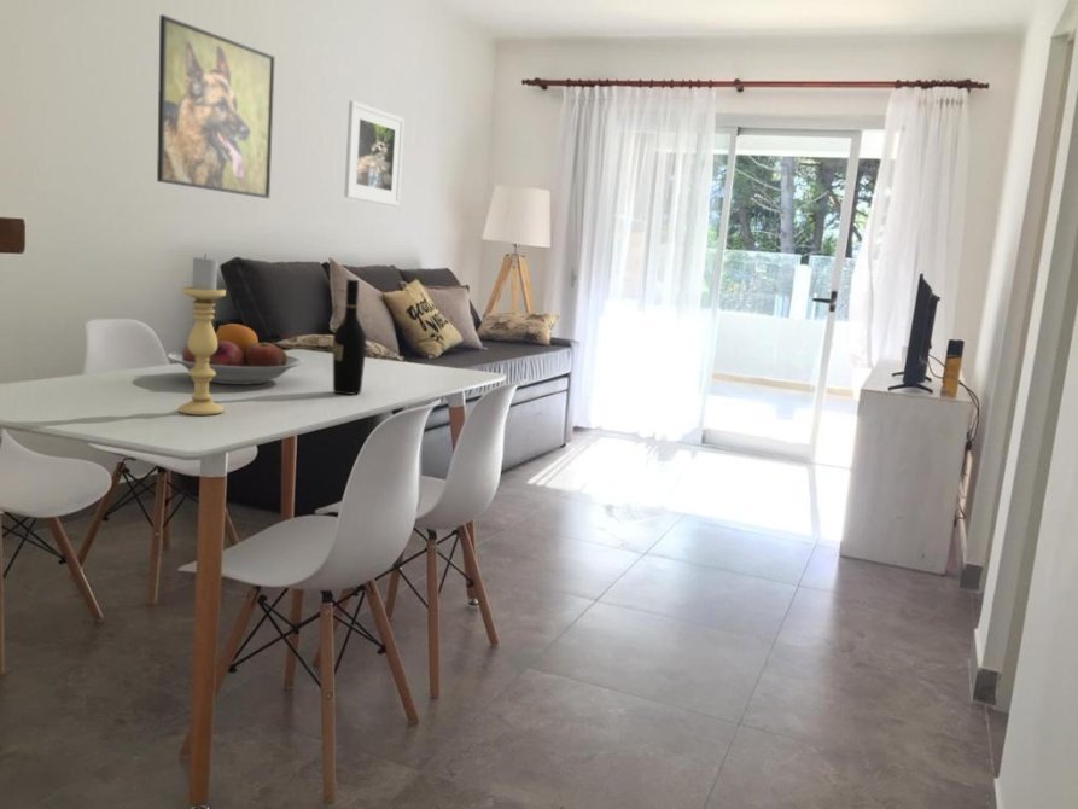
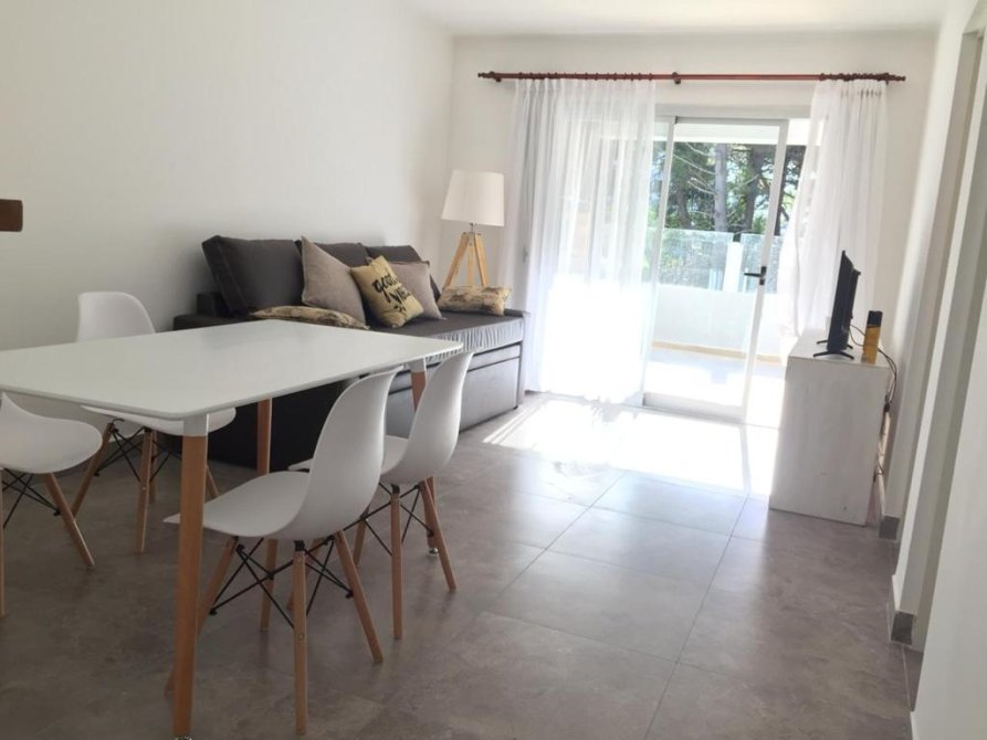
- wine bottle (349, 336)
- candle holder (203, 333)
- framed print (375, 156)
- fruit bowl (237, 353)
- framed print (218, 115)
